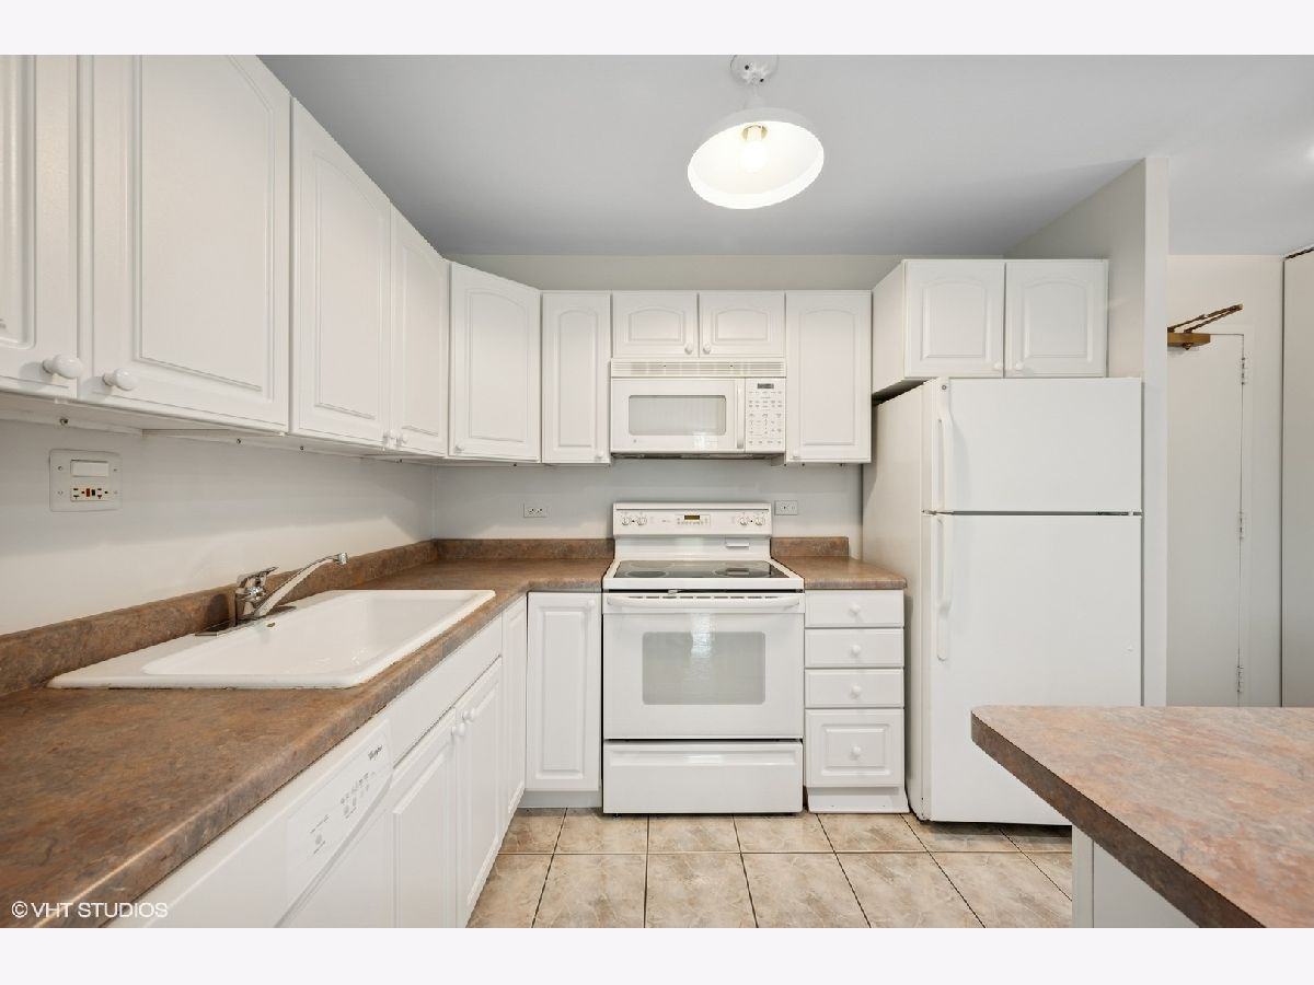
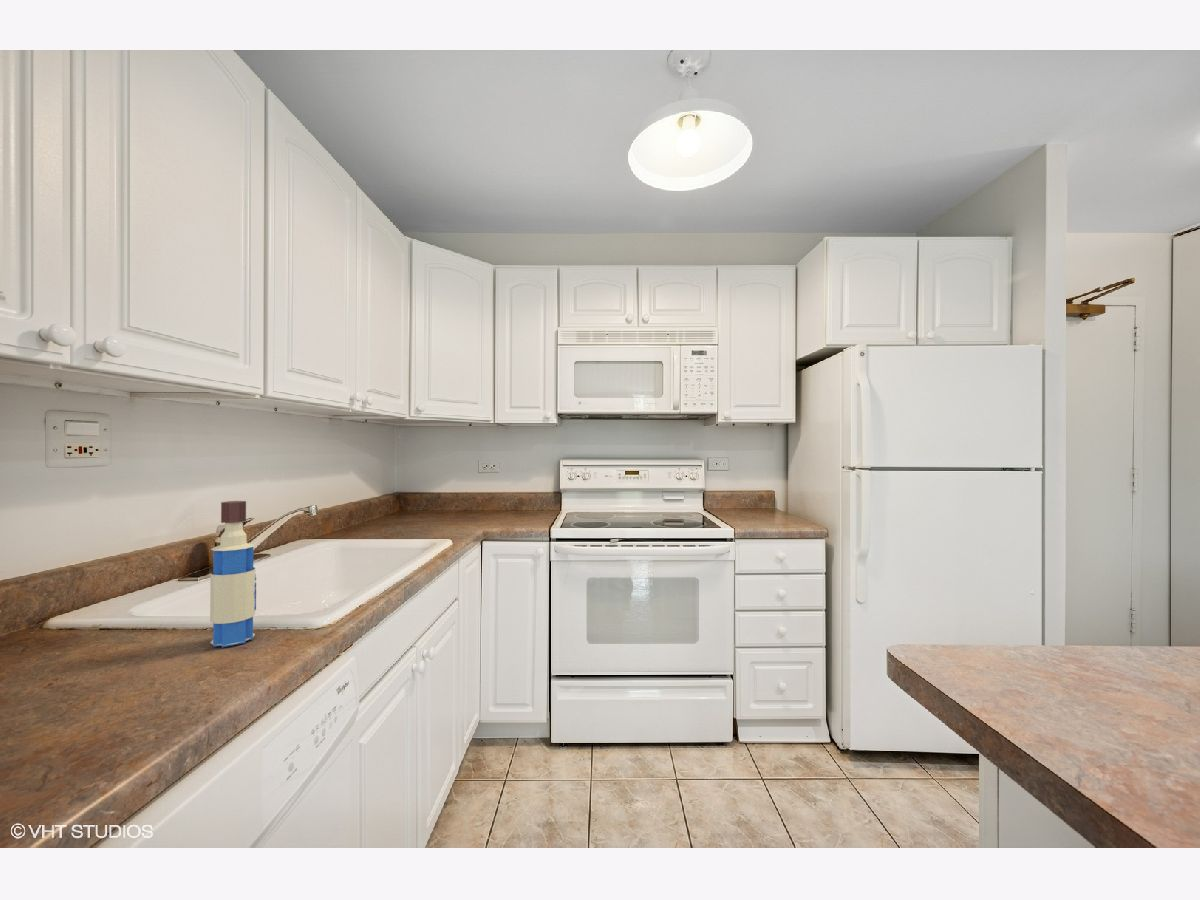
+ tequila bottle (233, 570)
